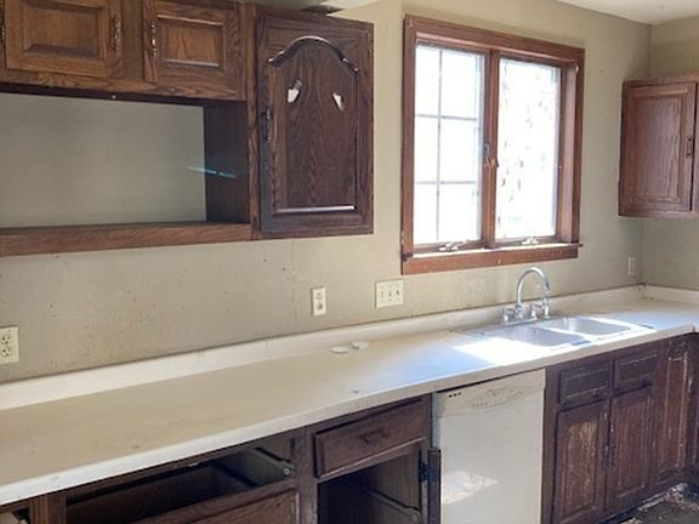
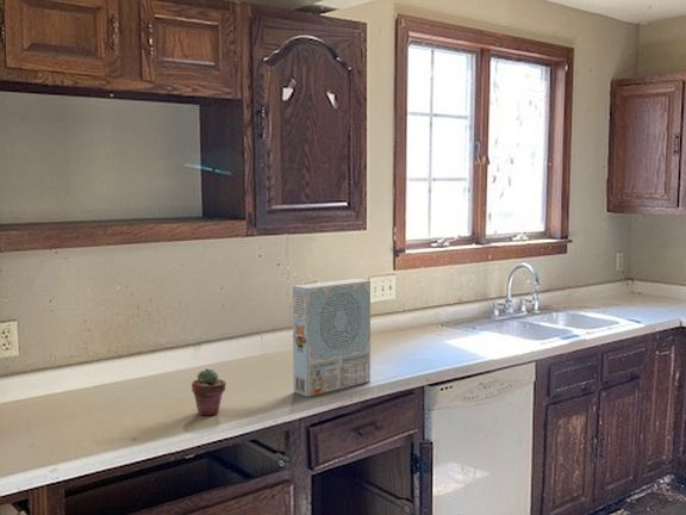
+ potted succulent (208, 390)
+ cereal box (332, 335)
